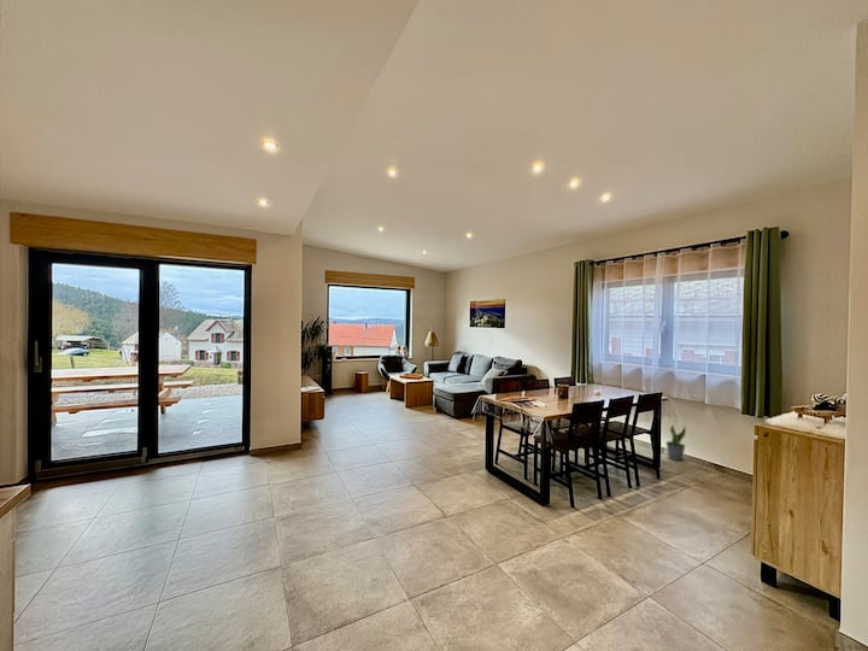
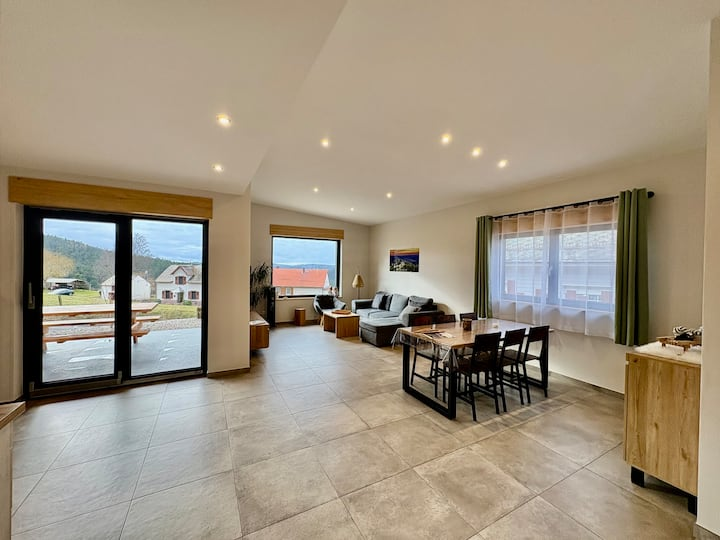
- potted plant (675, 440)
